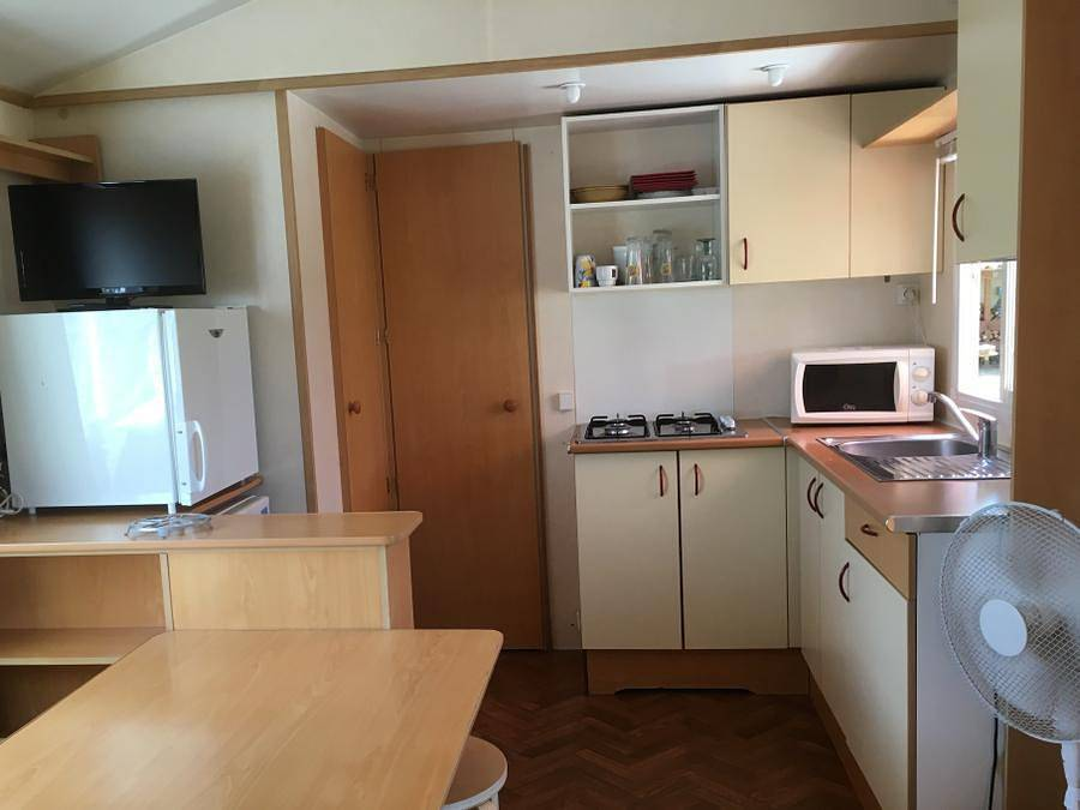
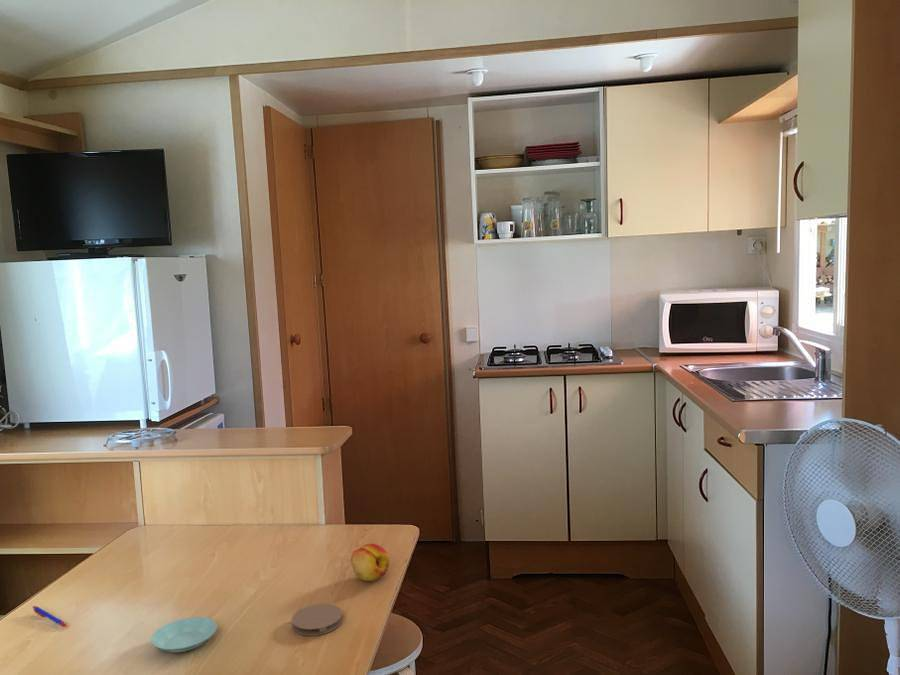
+ pen (50, 616)
+ coaster (317, 619)
+ fruit (370, 561)
+ saucer (184, 637)
